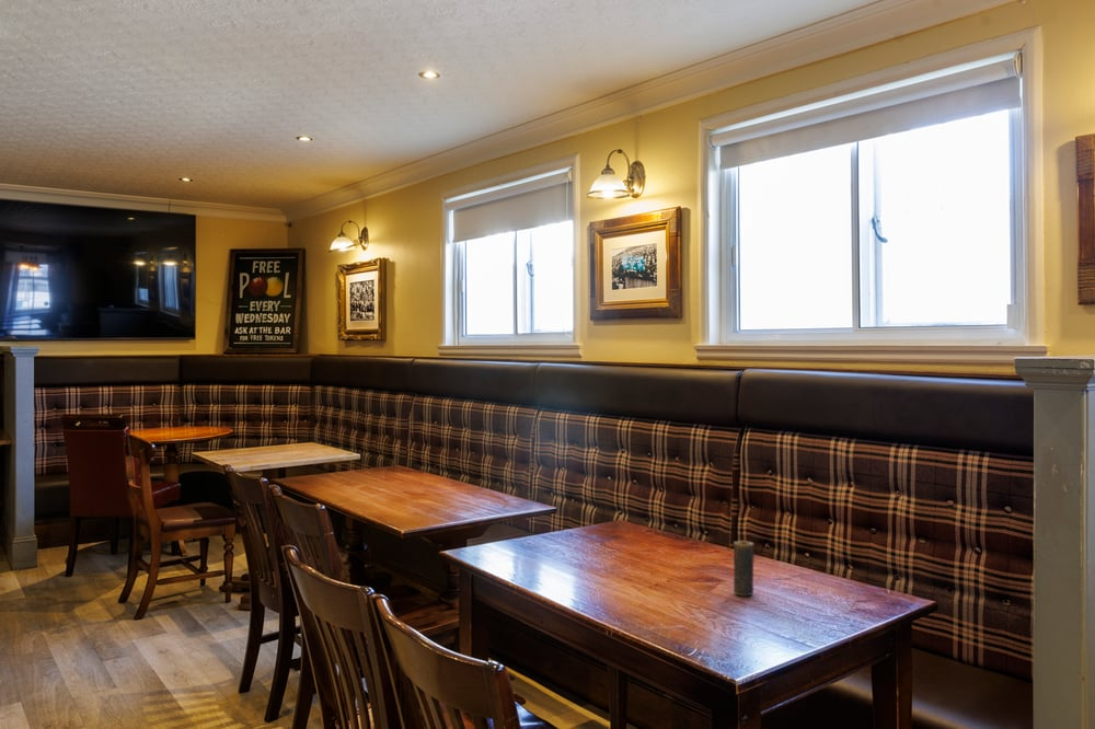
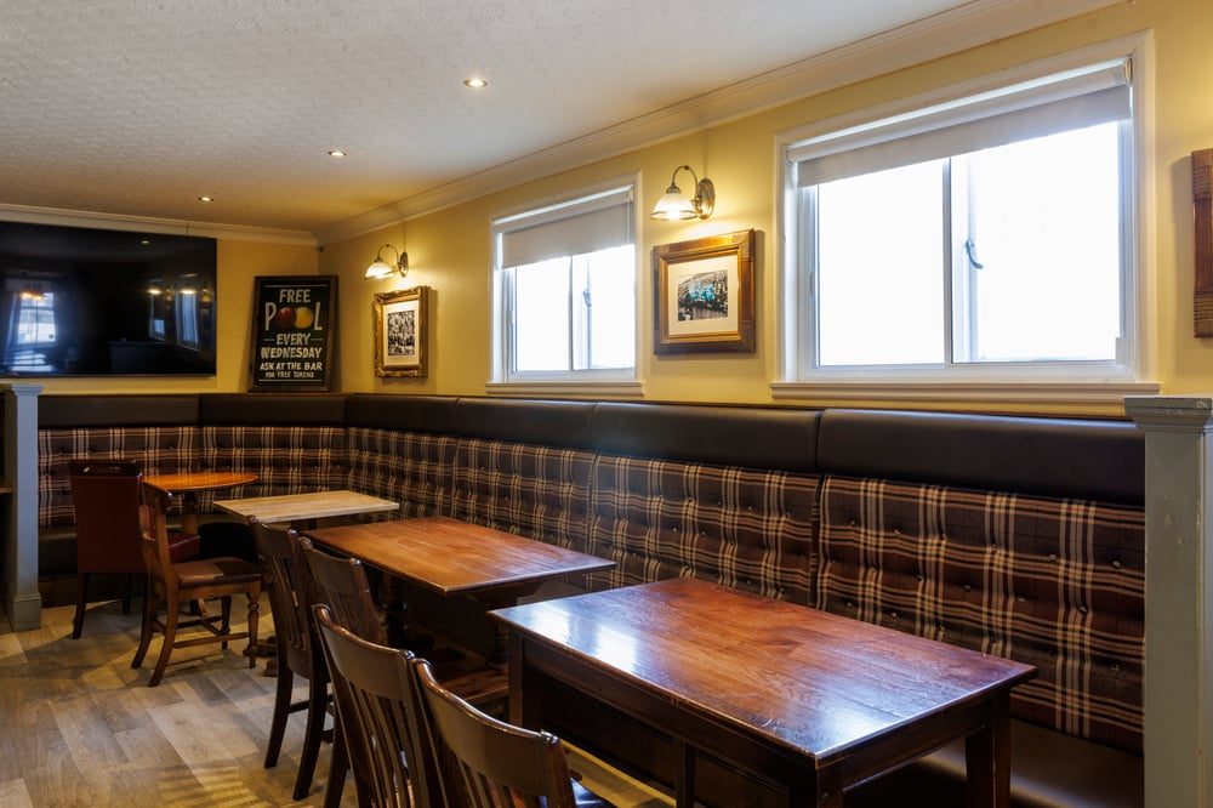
- candle (744, 567)
